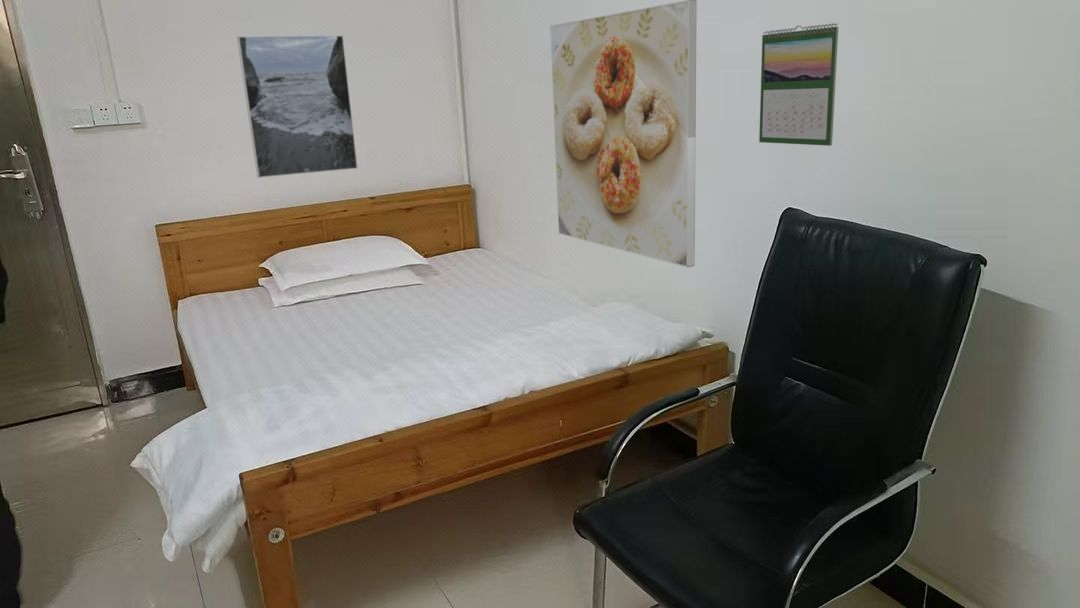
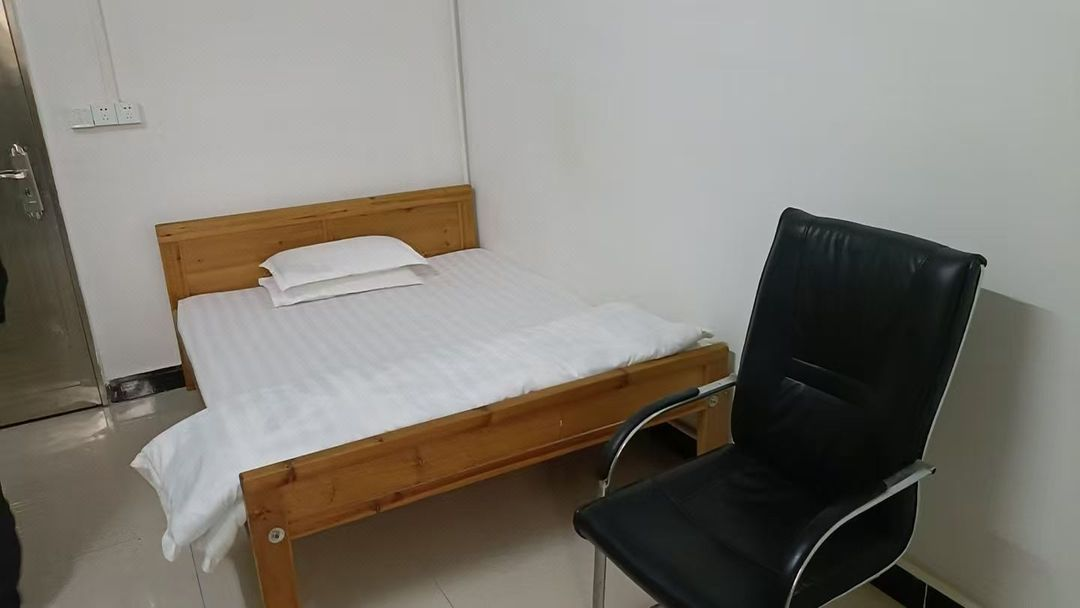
- calendar (796, 85)
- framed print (300, 106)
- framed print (616, 135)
